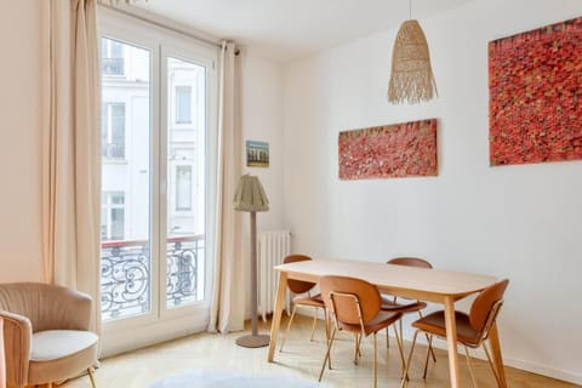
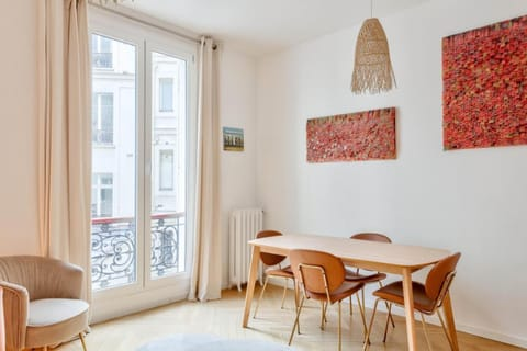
- floor lamp (251, 255)
